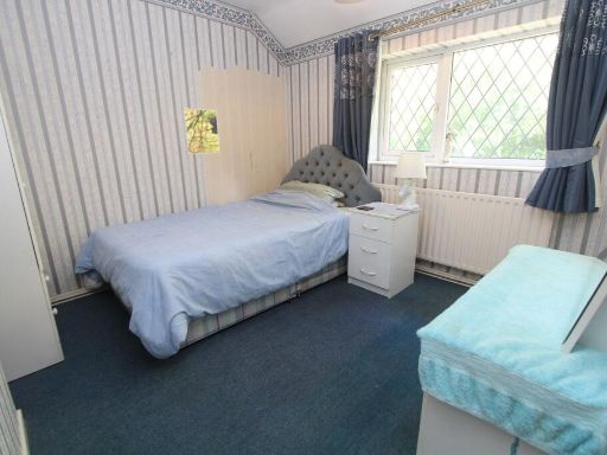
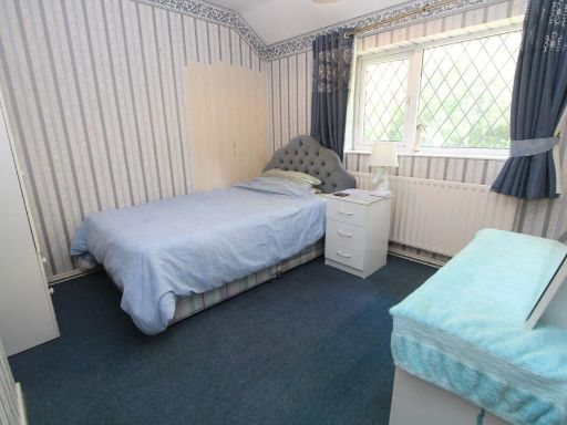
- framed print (202, 132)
